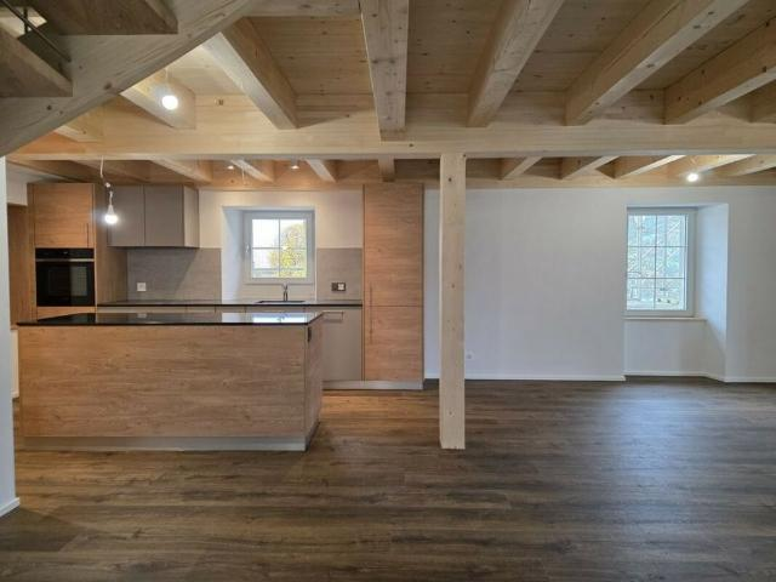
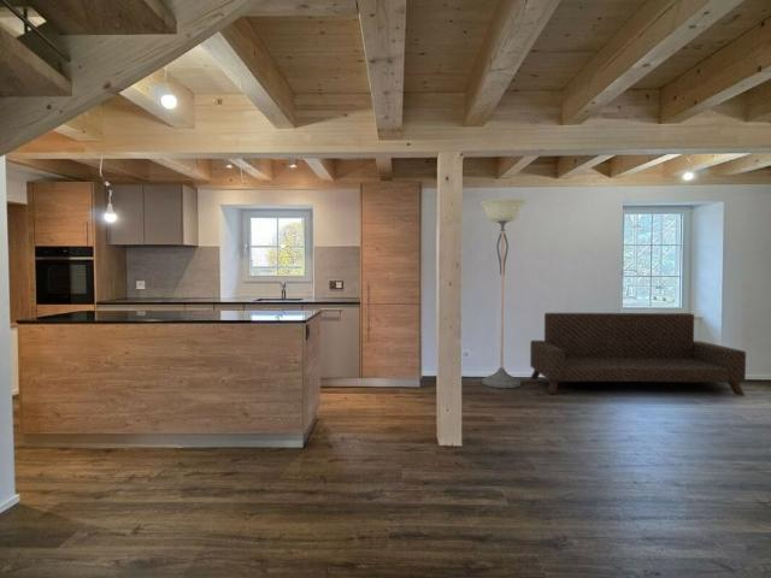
+ sofa (629, 350)
+ floor lamp (501, 293)
